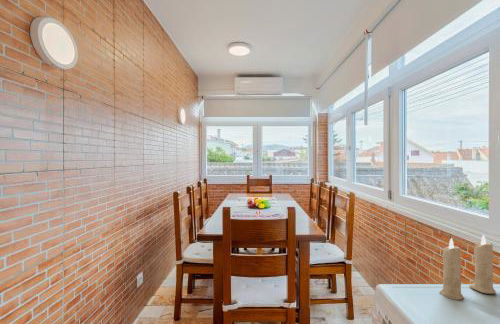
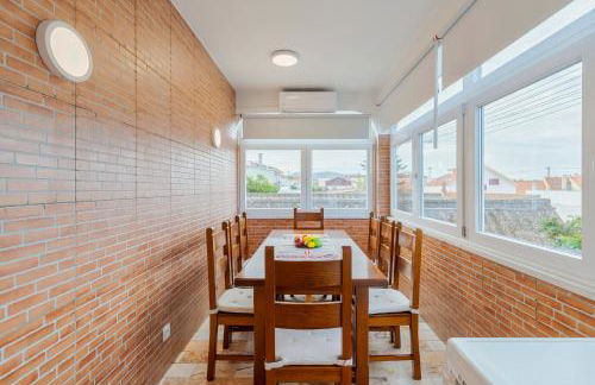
- candle (460, 263)
